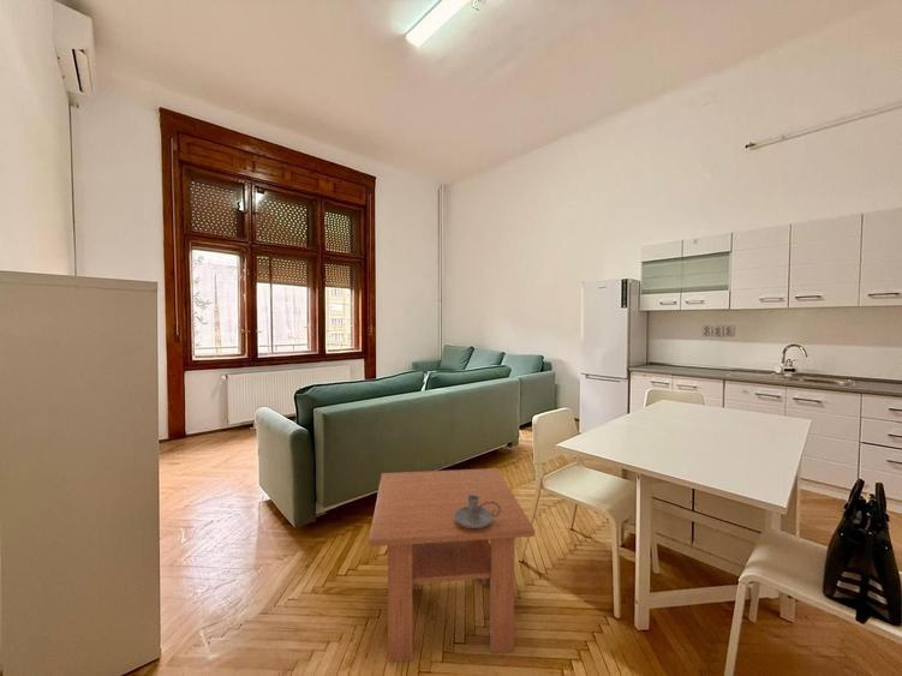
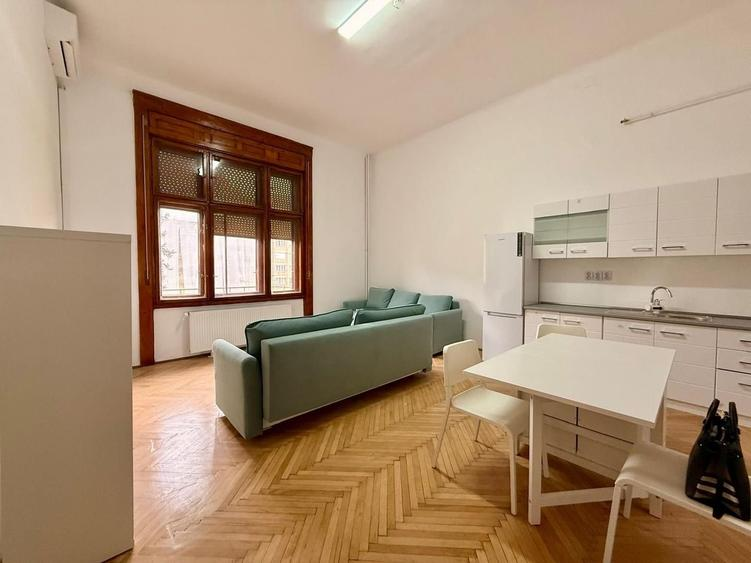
- candle holder (477, 508)
- coffee table (446, 552)
